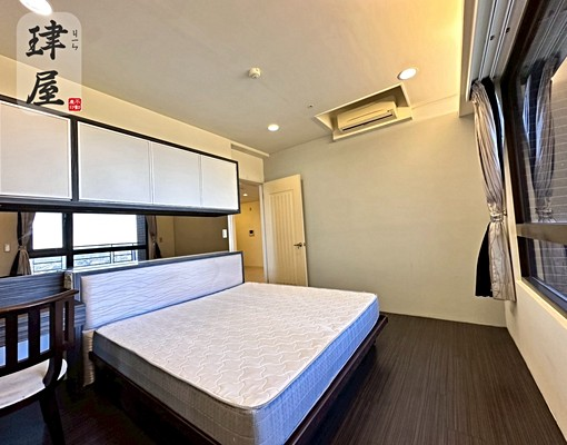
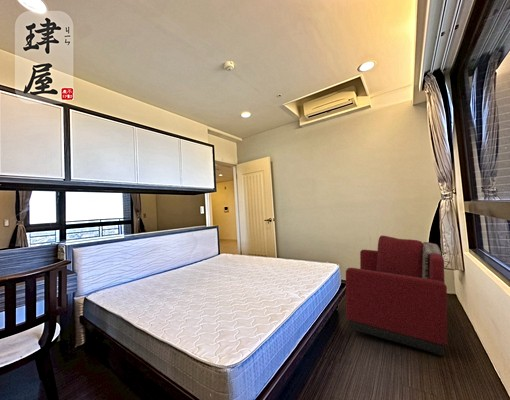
+ armchair (391, 280)
